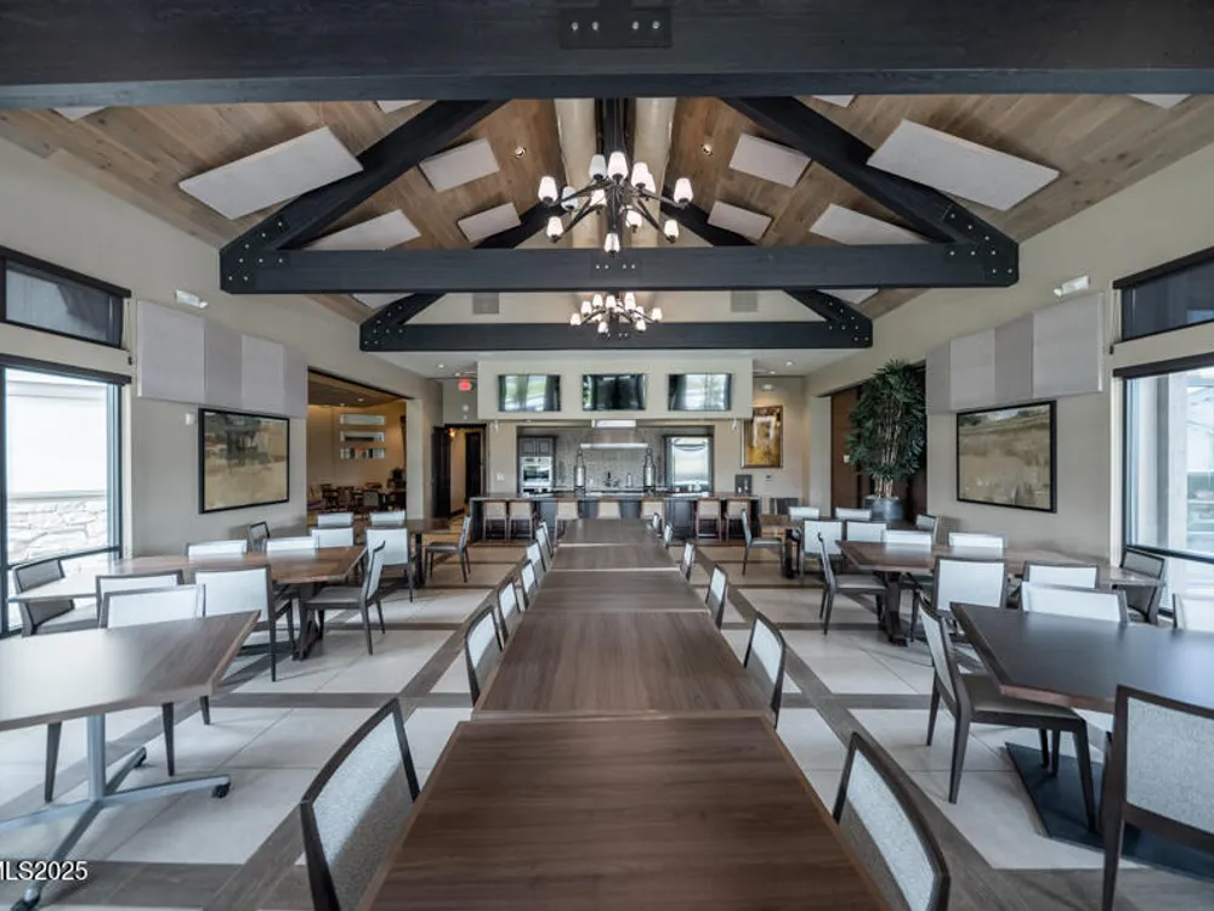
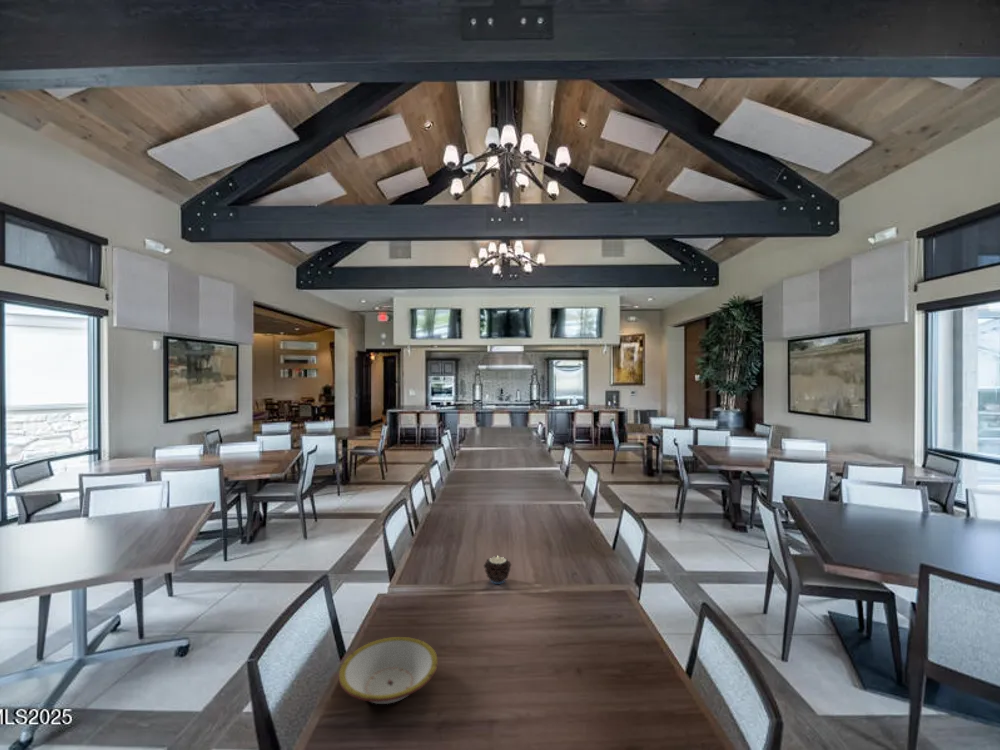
+ bowl (389, 674)
+ candle (497, 568)
